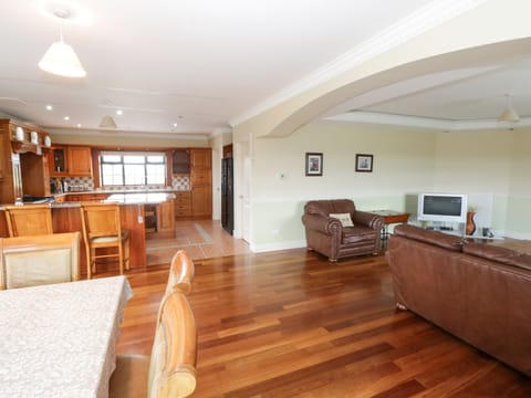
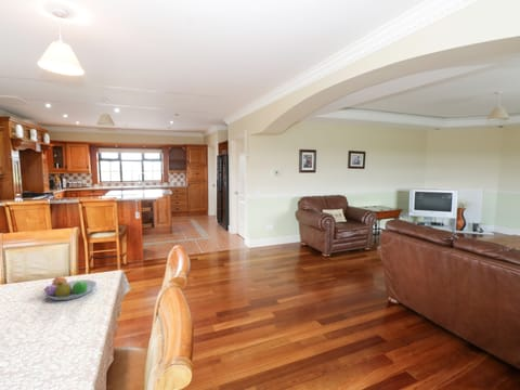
+ fruit bowl (72, 284)
